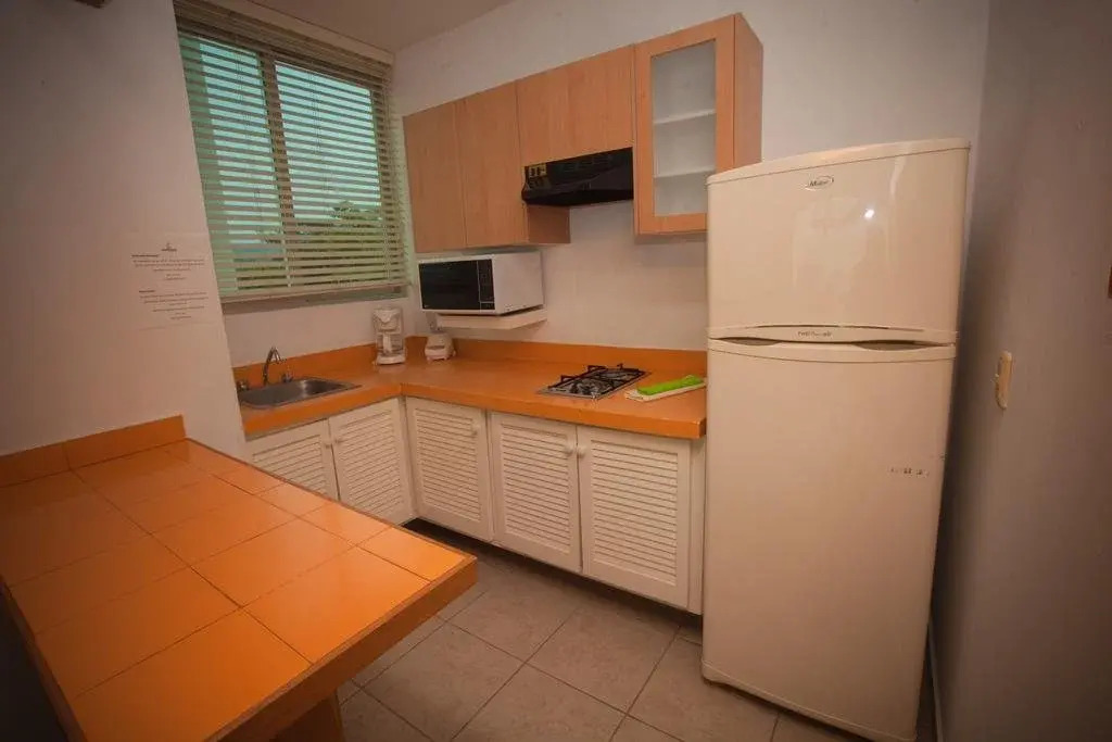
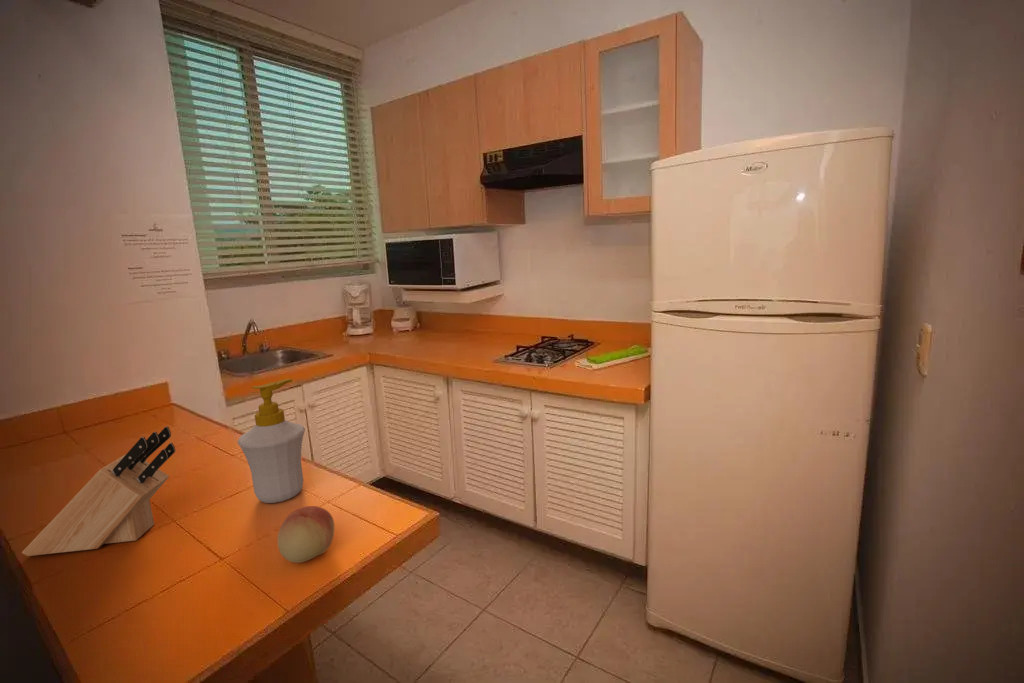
+ soap bottle (273, 440)
+ fruit (307, 533)
+ knife block (105, 486)
